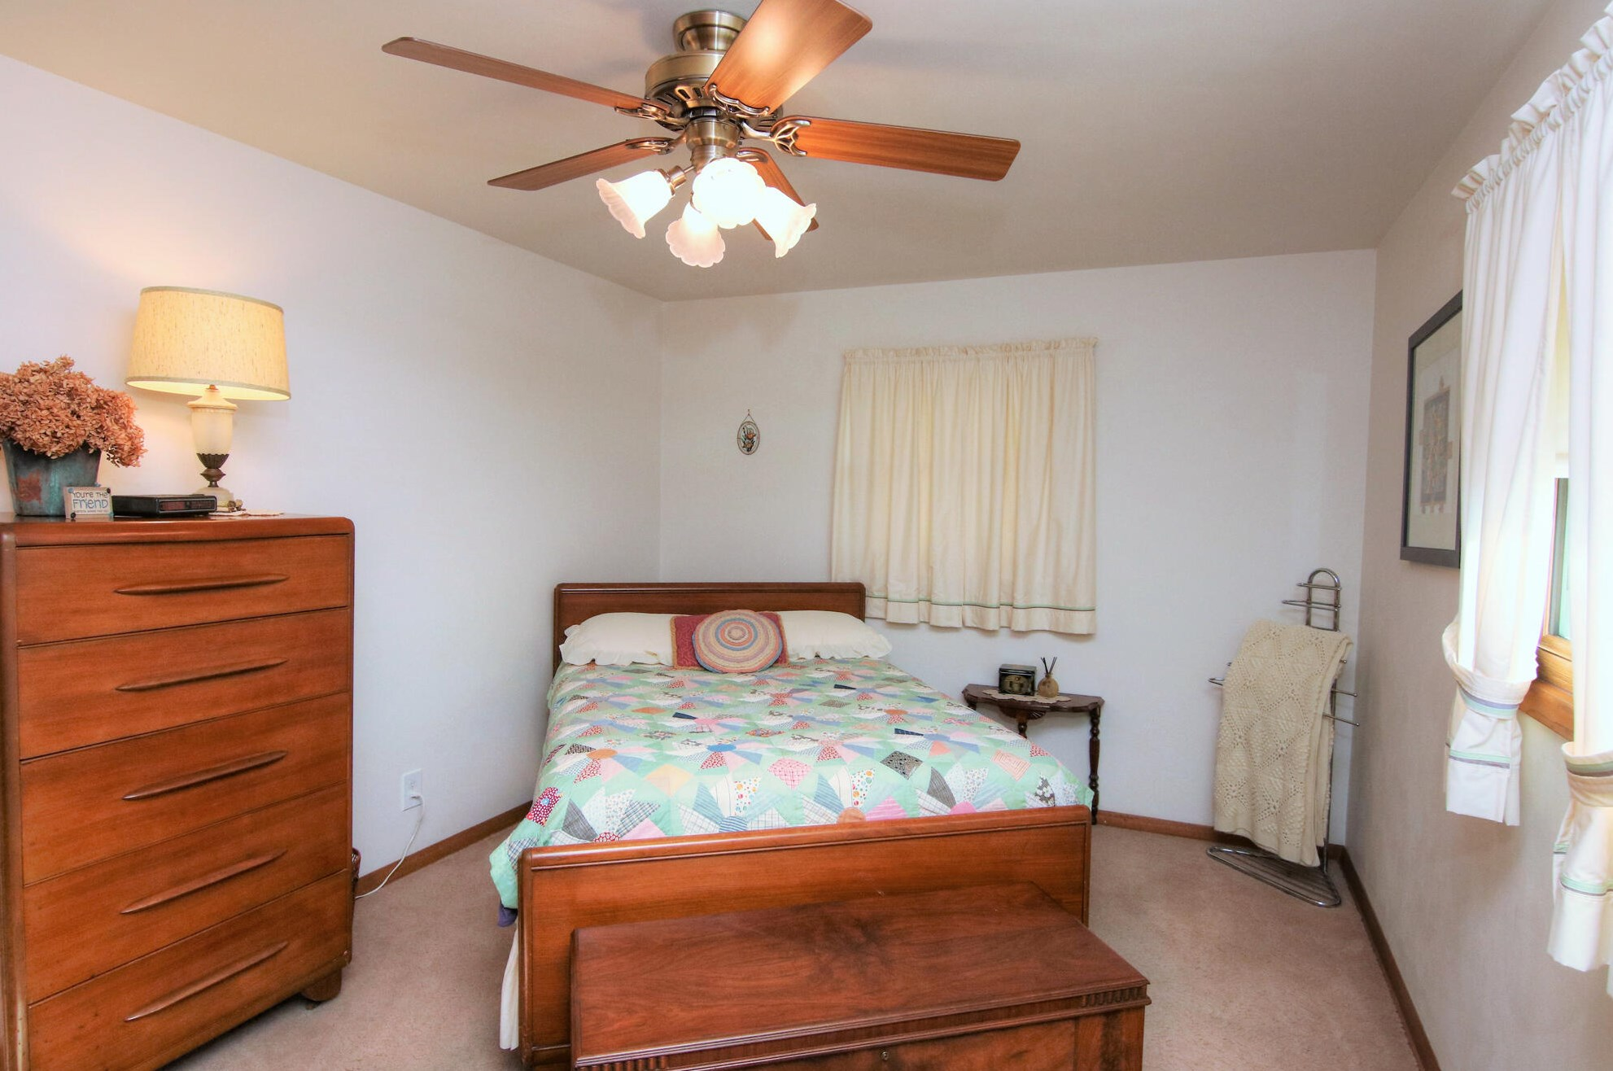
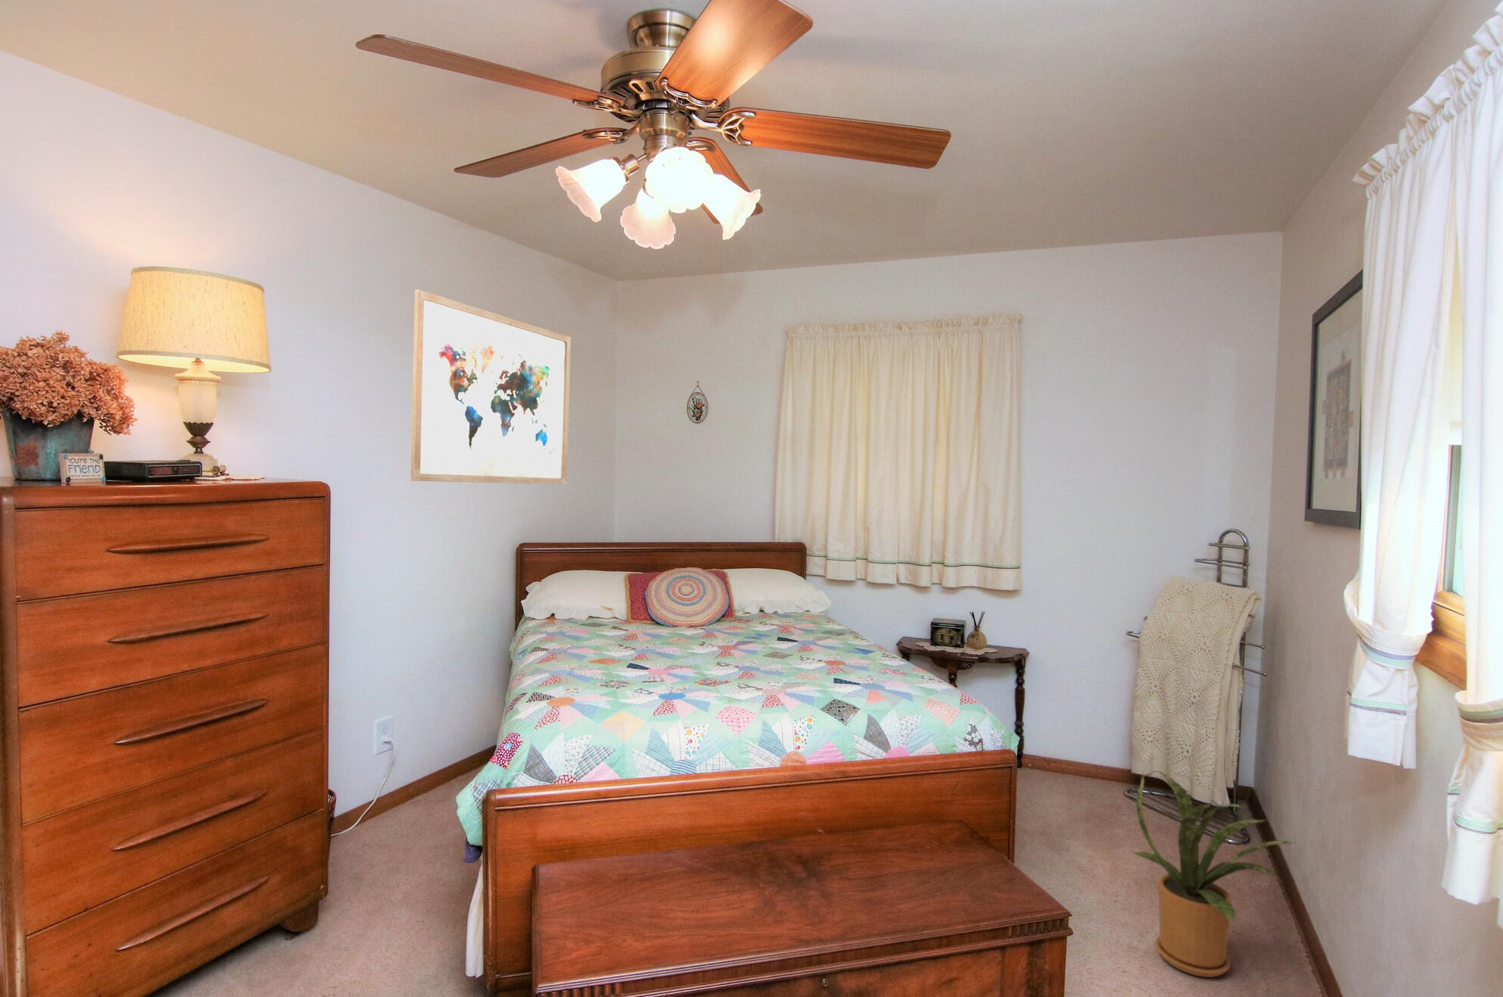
+ house plant (1207, 870)
+ wall art (501, 399)
